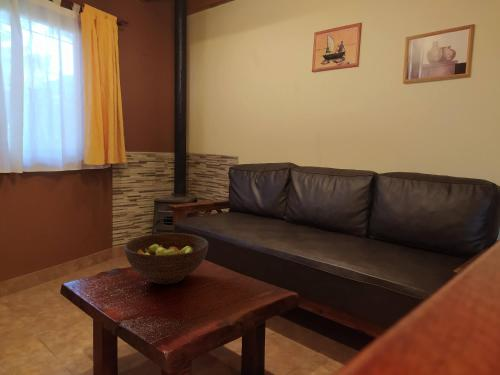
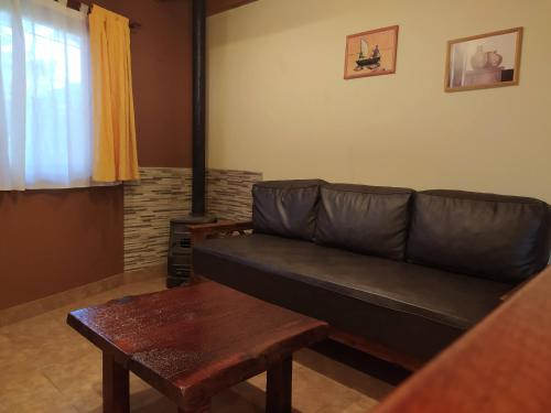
- fruit bowl (167, 261)
